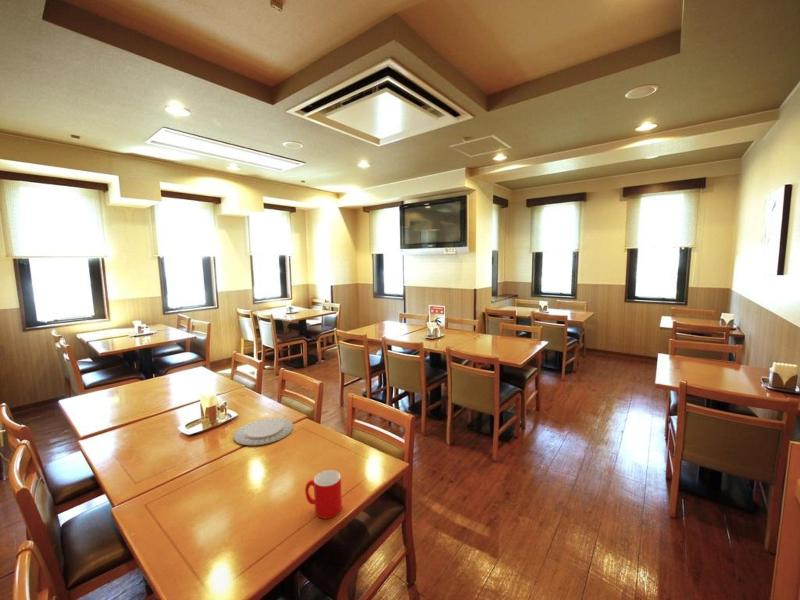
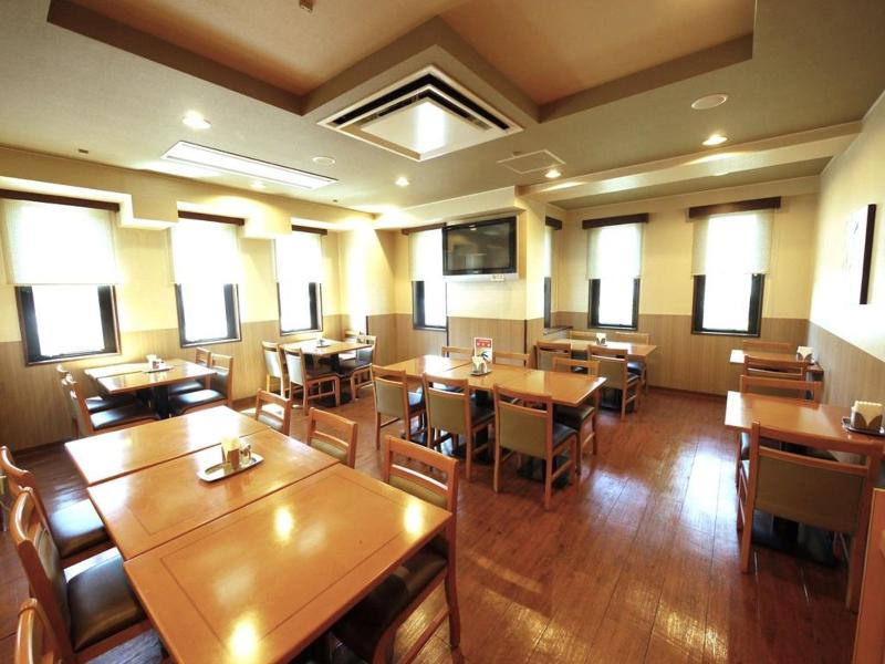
- chinaware (264, 429)
- cup (322, 493)
